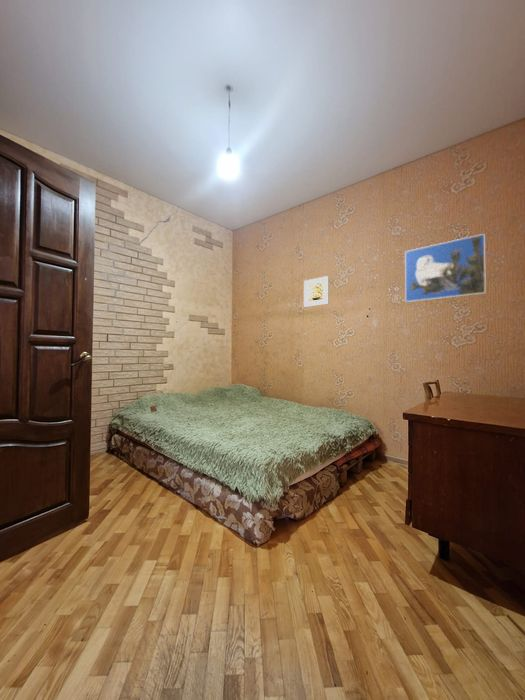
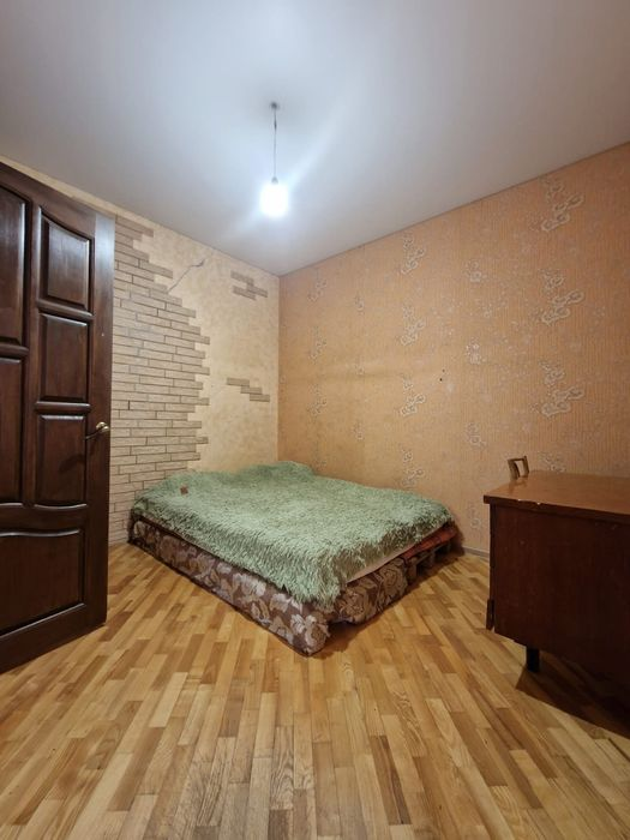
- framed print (315, 292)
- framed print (442, 270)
